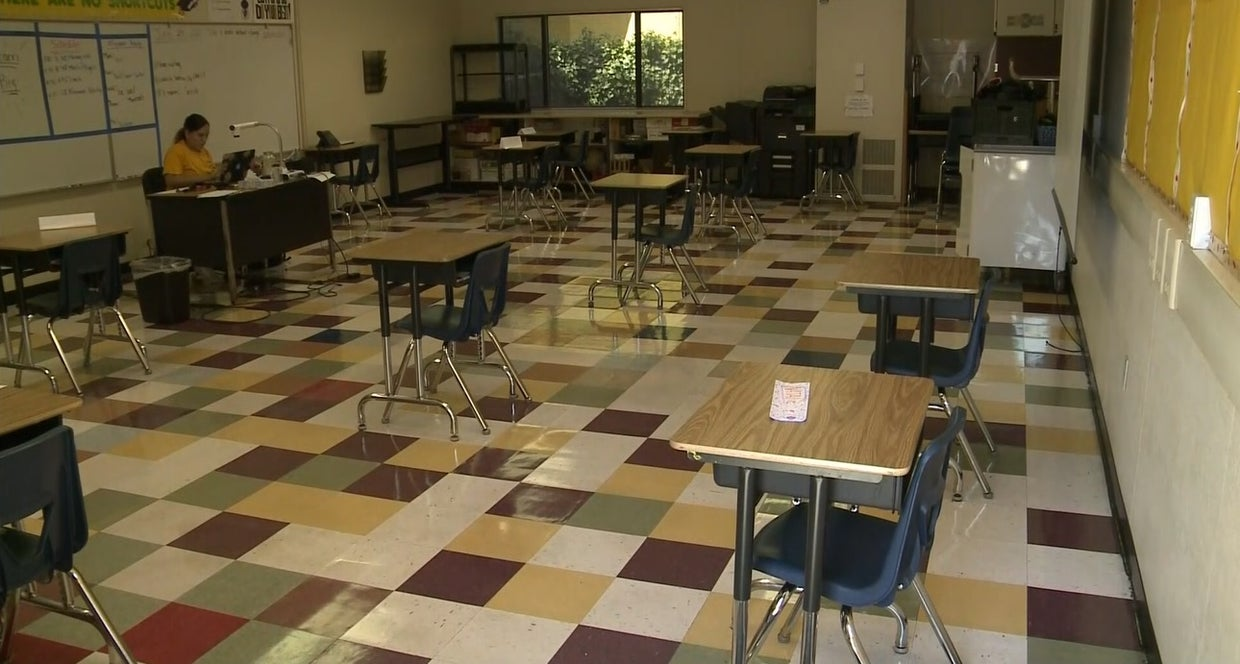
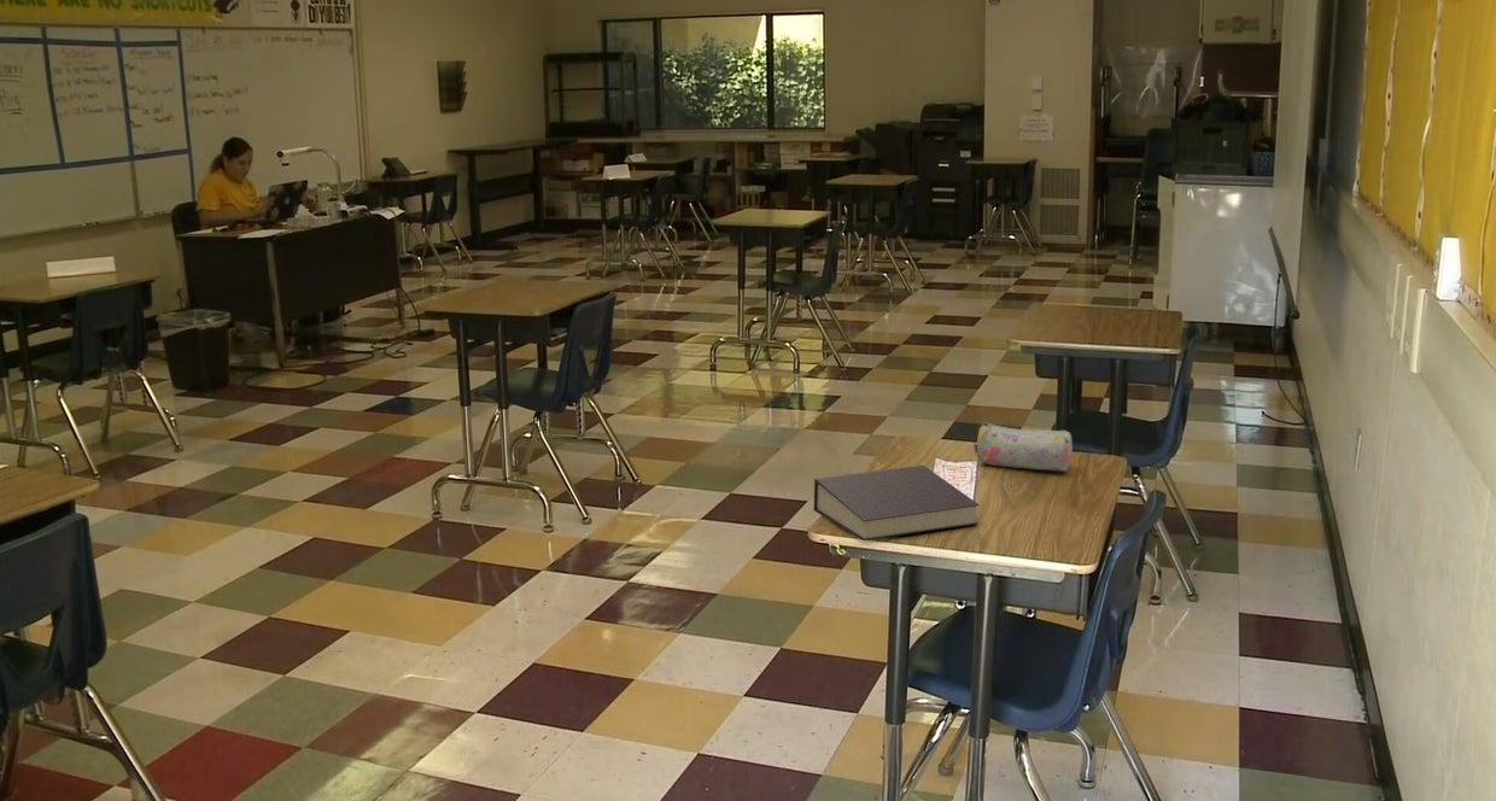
+ pencil case (1024, 445)
+ book (894, 501)
